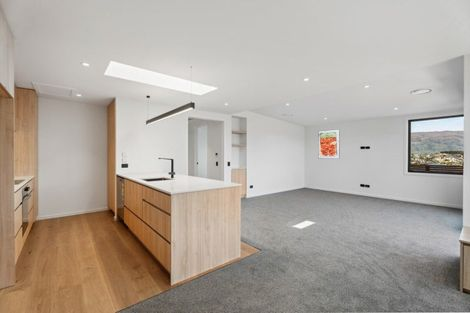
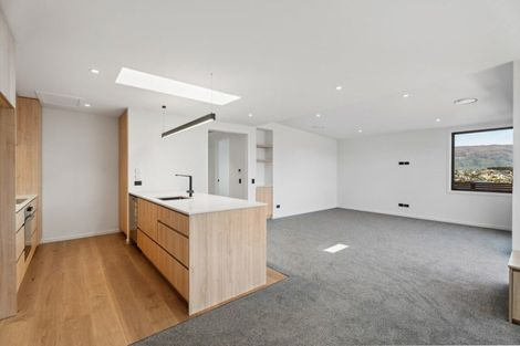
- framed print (328, 144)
